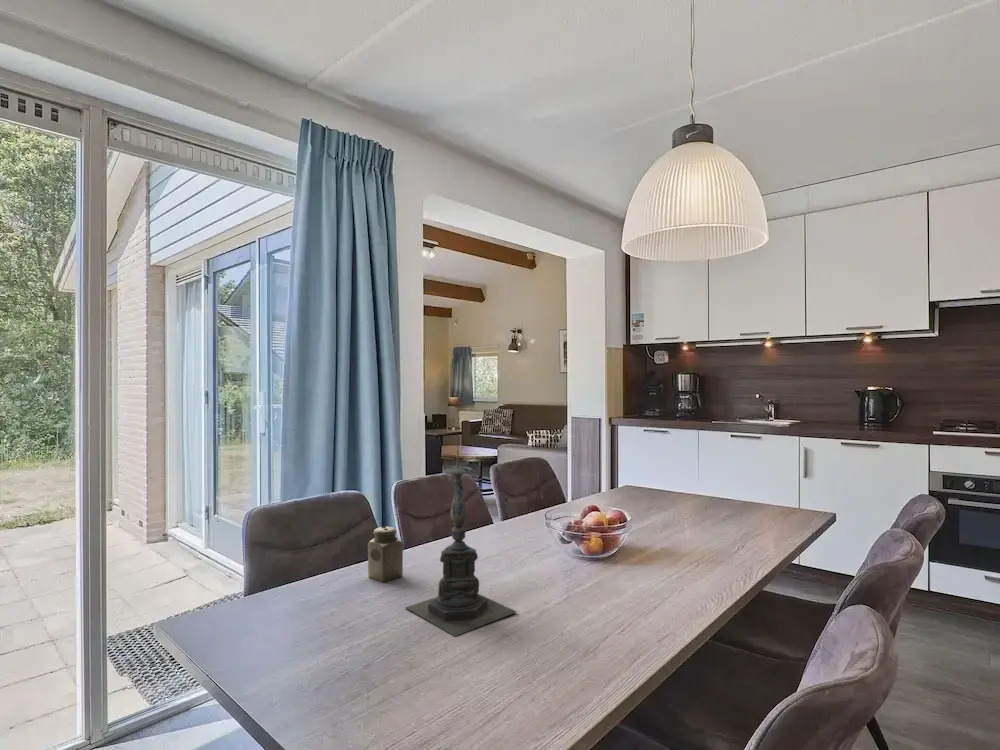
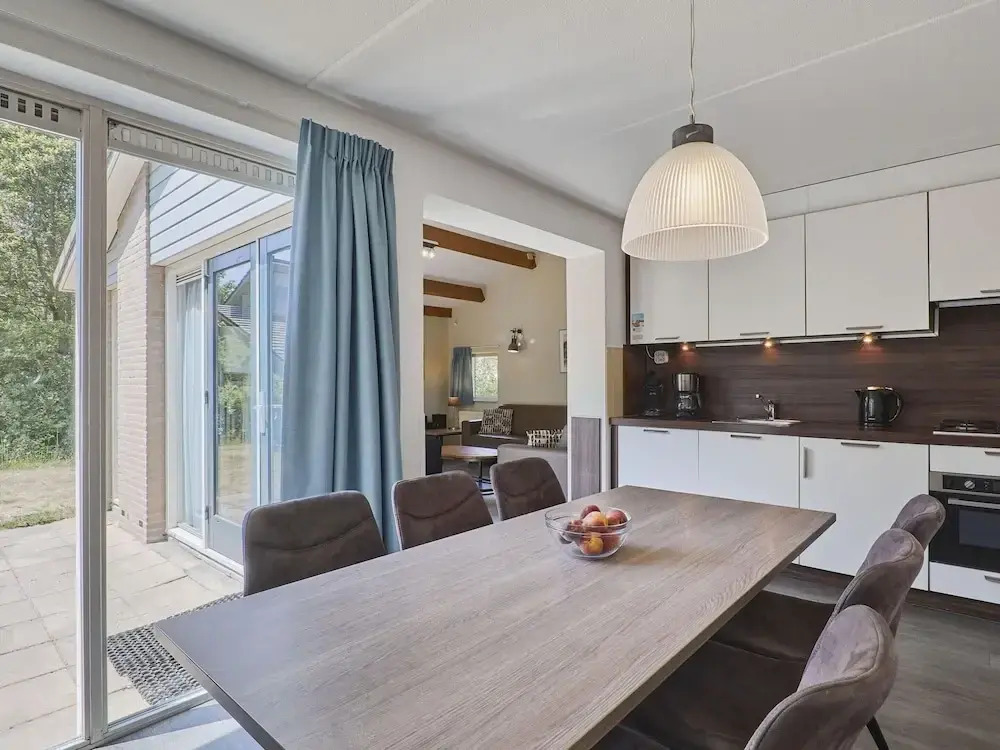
- salt shaker (385, 552)
- candle holder (460, 527)
